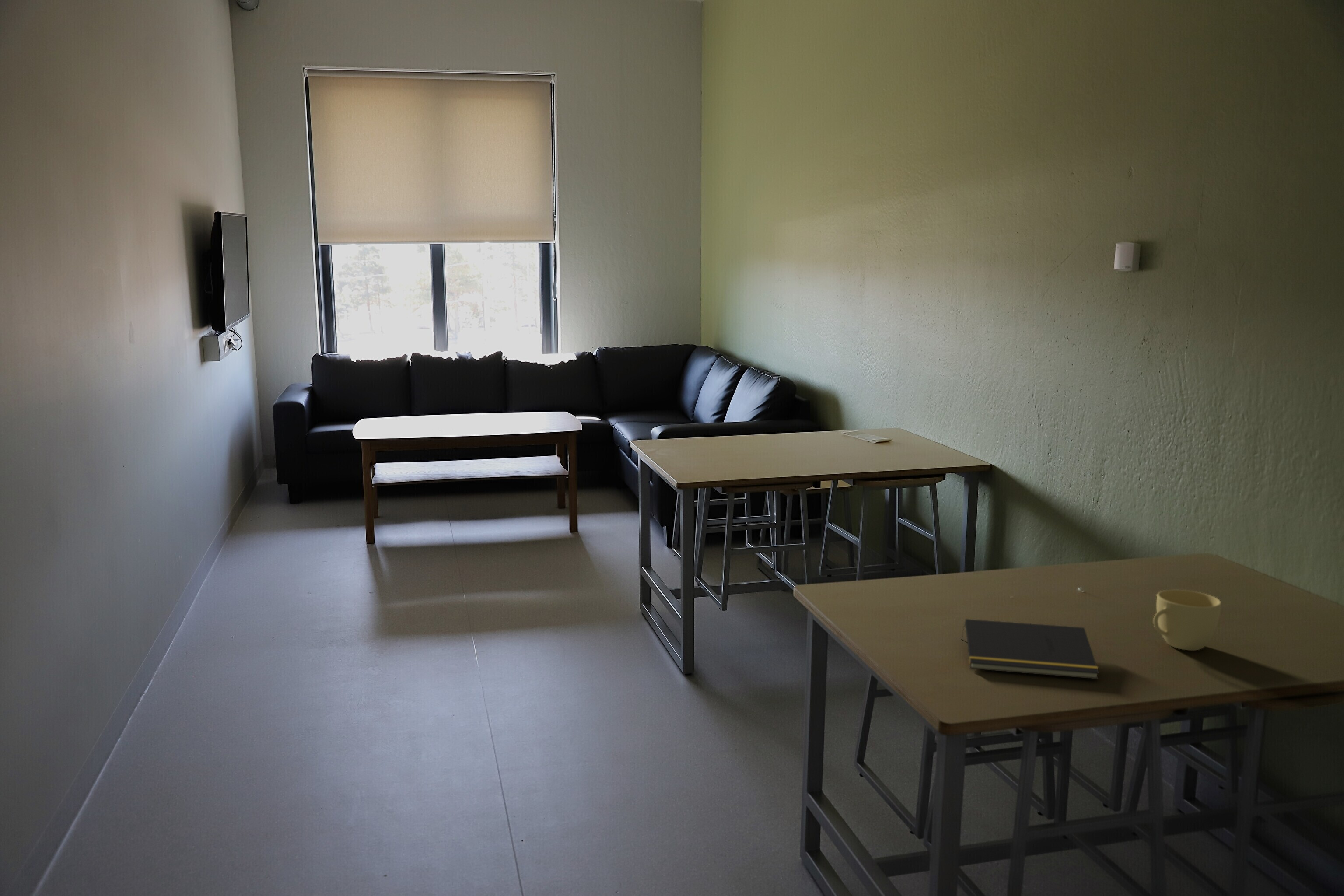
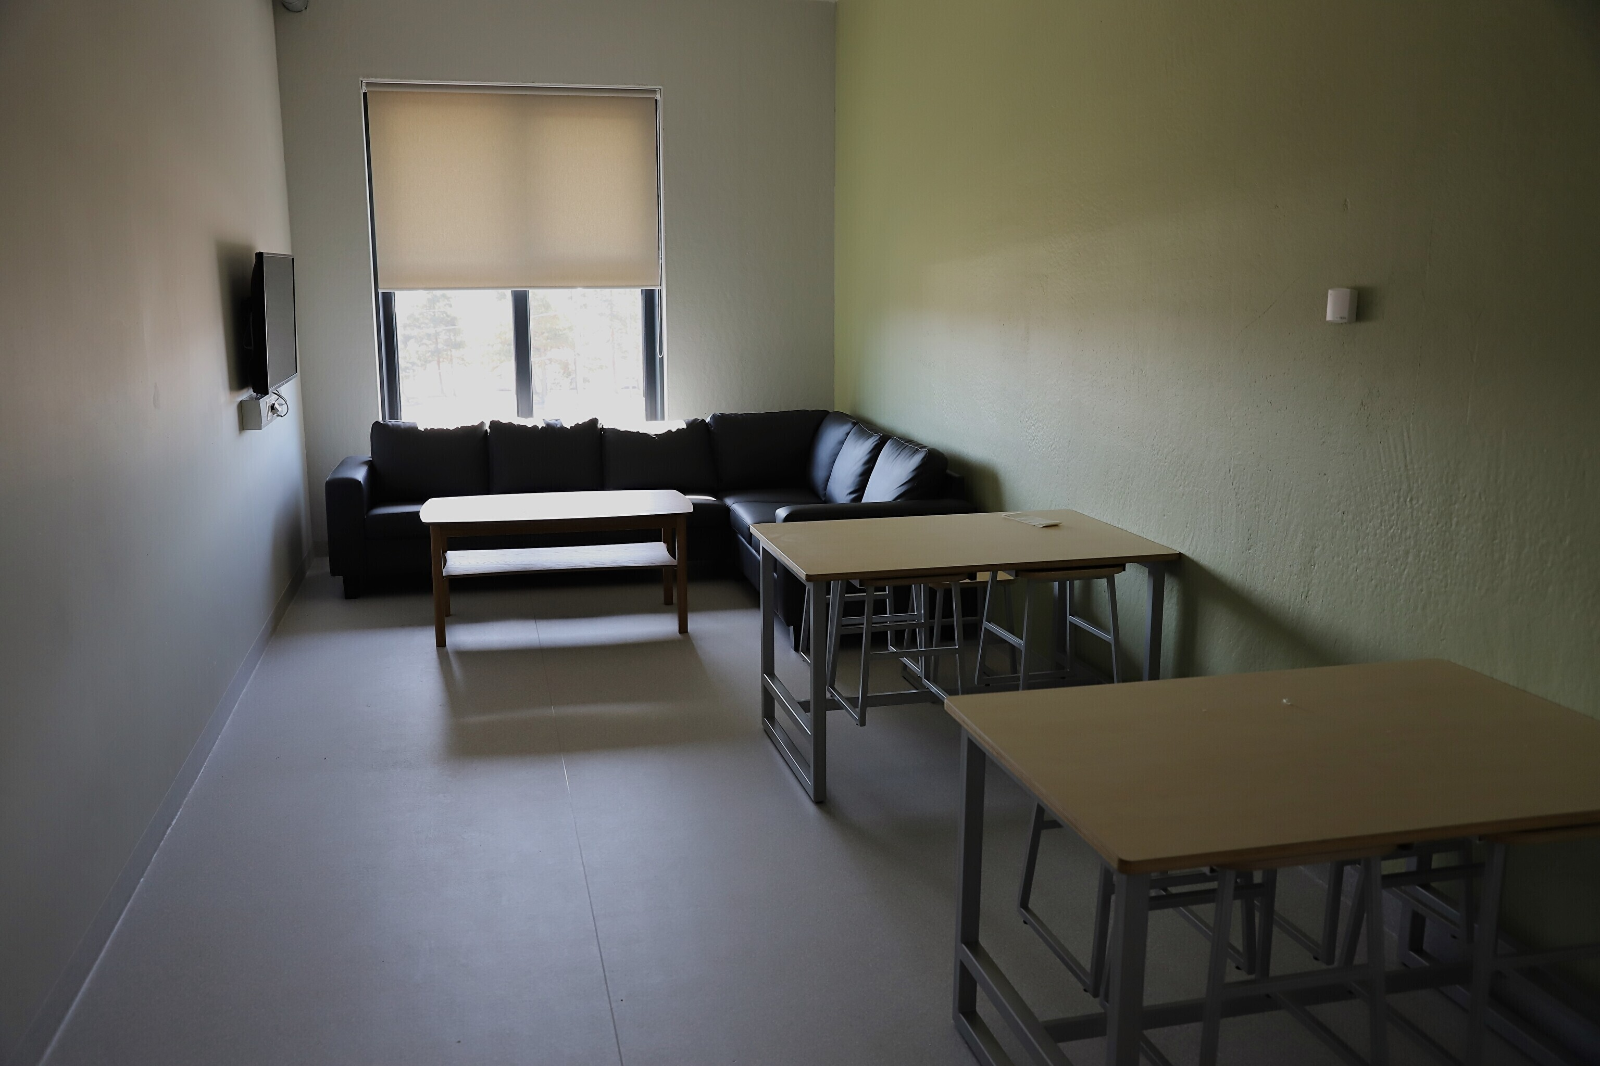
- notepad (1029, 648)
- cup (1181, 622)
